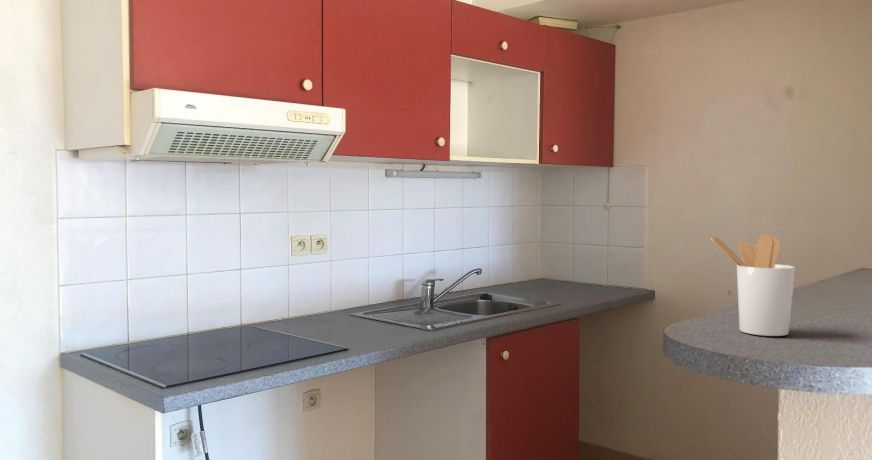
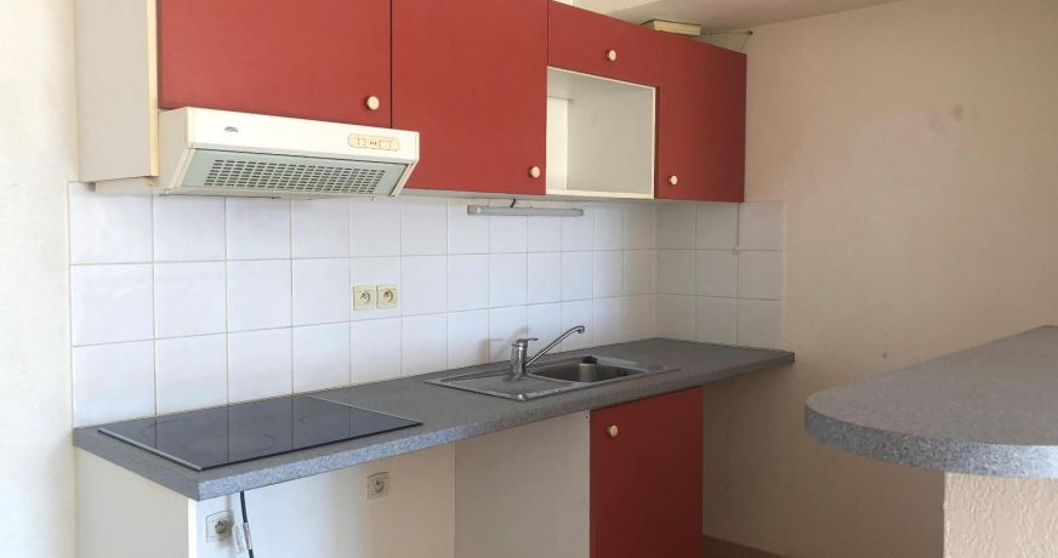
- utensil holder (749, 282)
